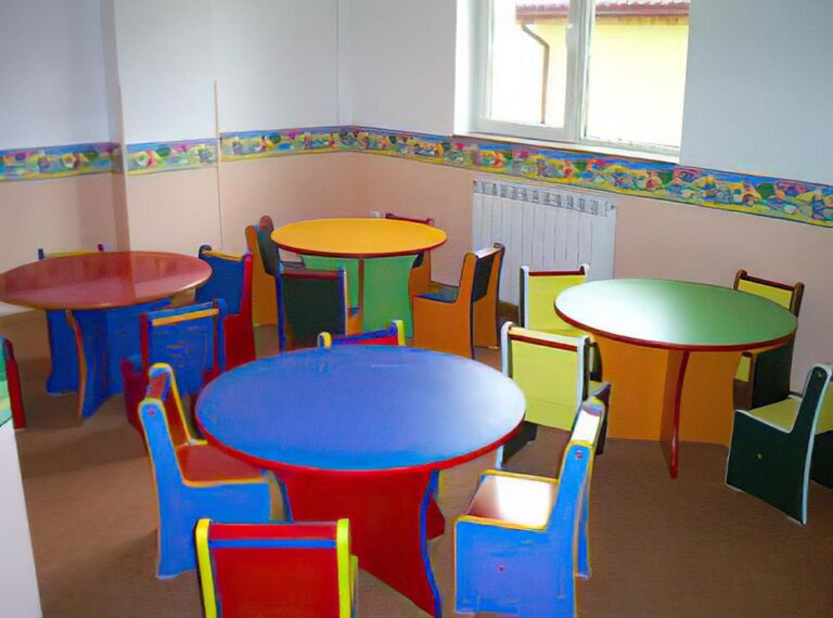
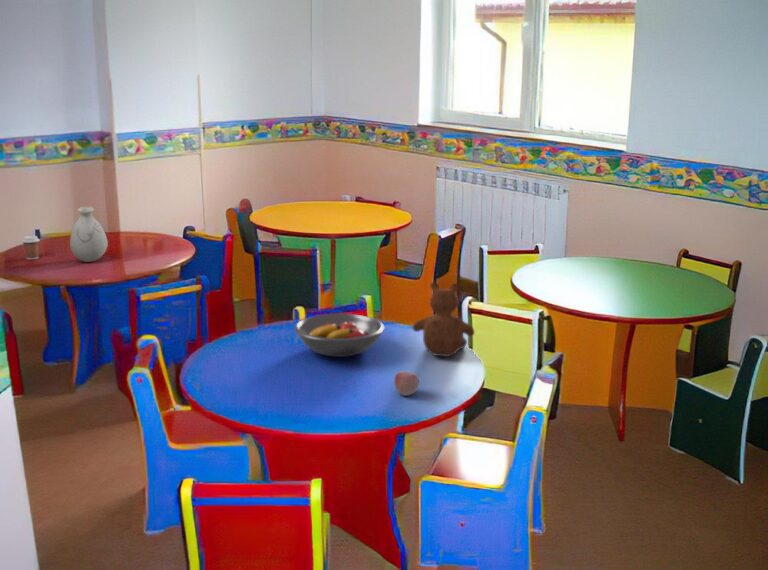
+ fruit bowl (339, 334)
+ vase (88, 233)
+ coffee cup (31, 247)
+ teddy bear (445, 316)
+ apple (406, 382)
